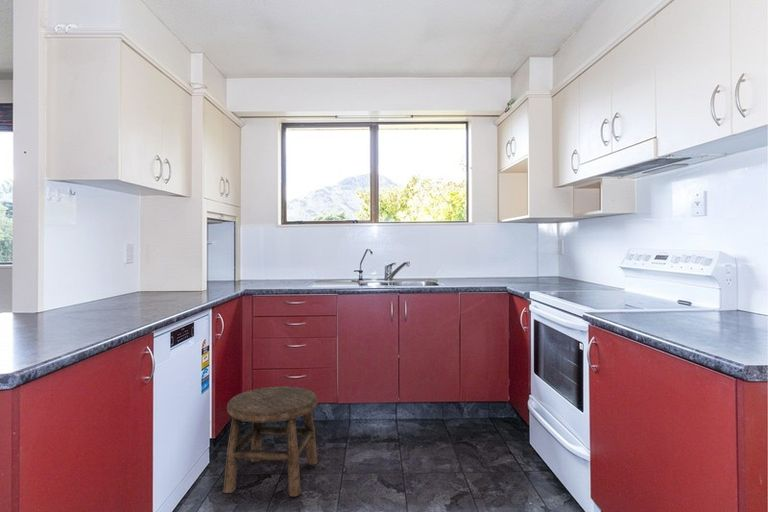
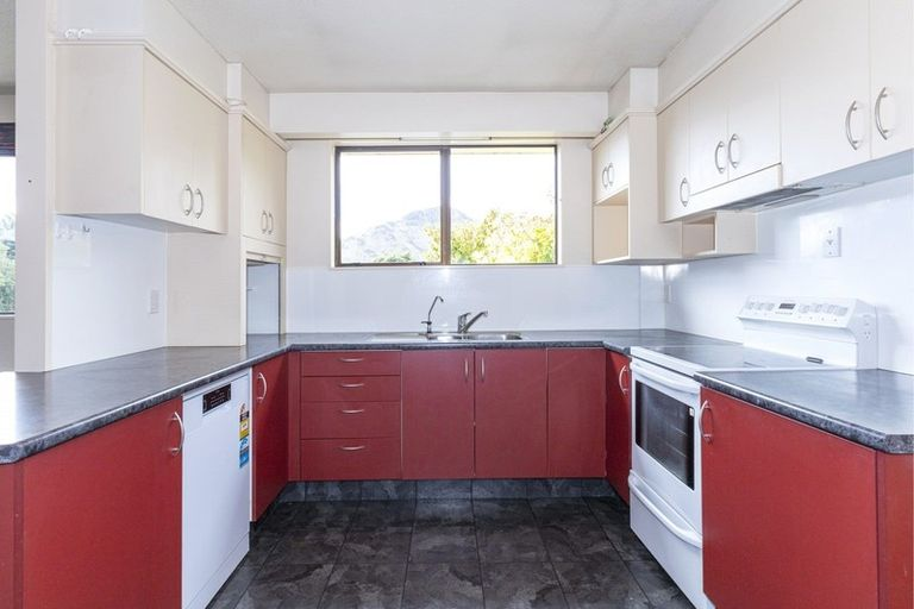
- stool (273, 433)
